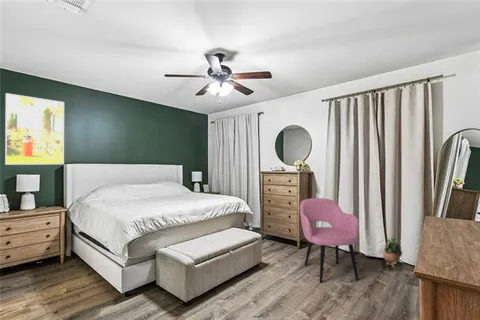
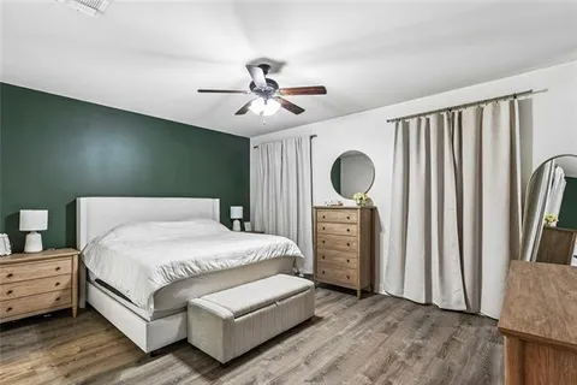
- armchair (327, 236)
- potted plant (392, 251)
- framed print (36, 131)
